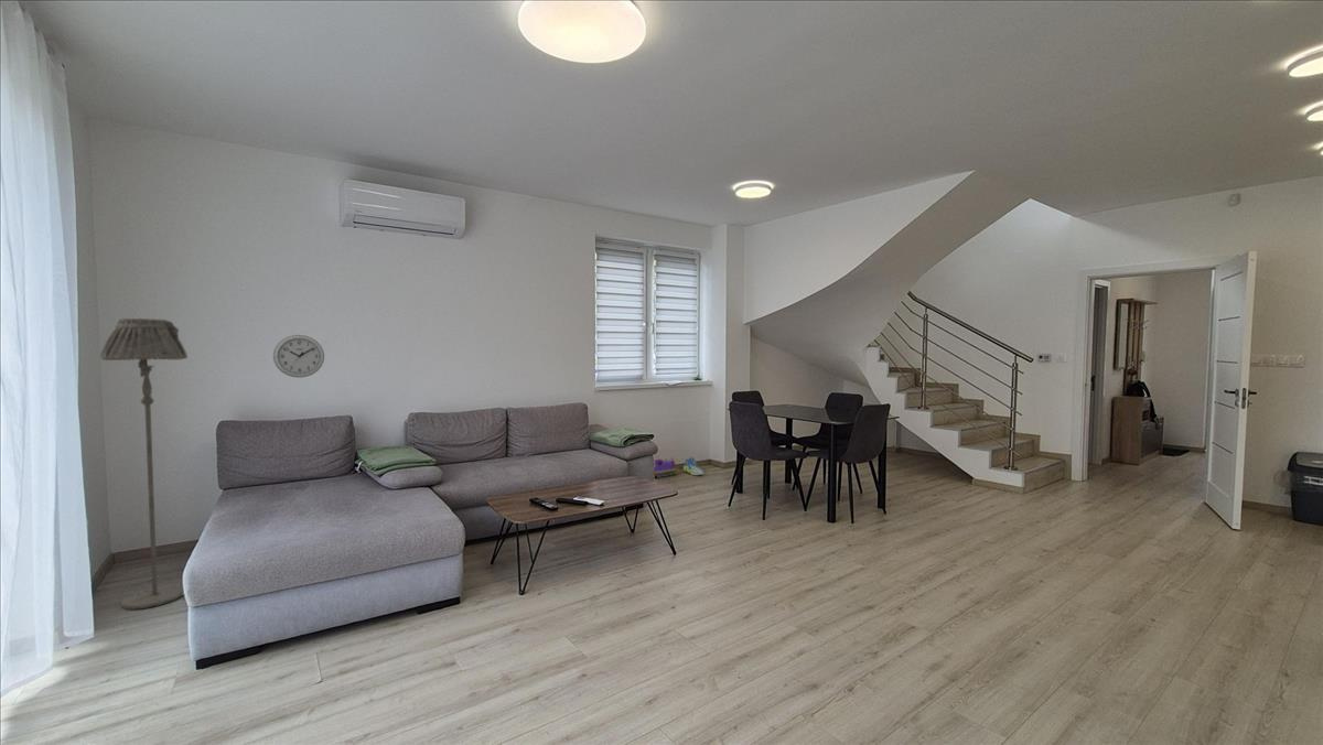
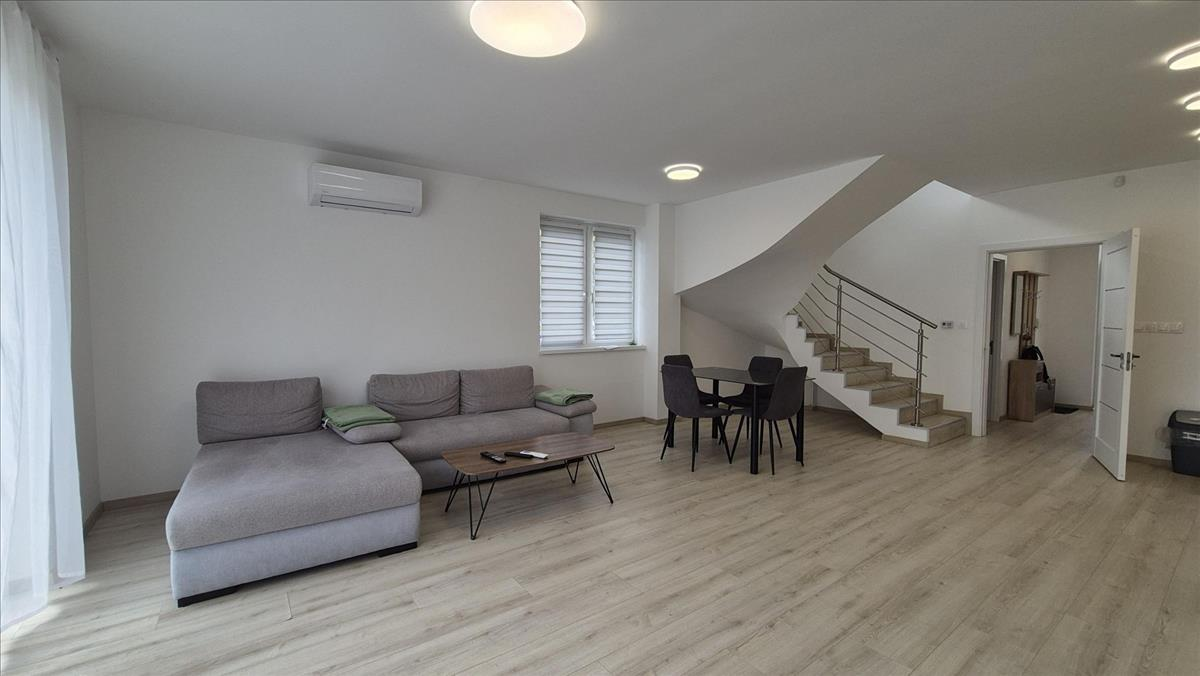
- wall clock (299, 356)
- sneaker (692, 465)
- floor lamp (149, 460)
- toy train (663, 467)
